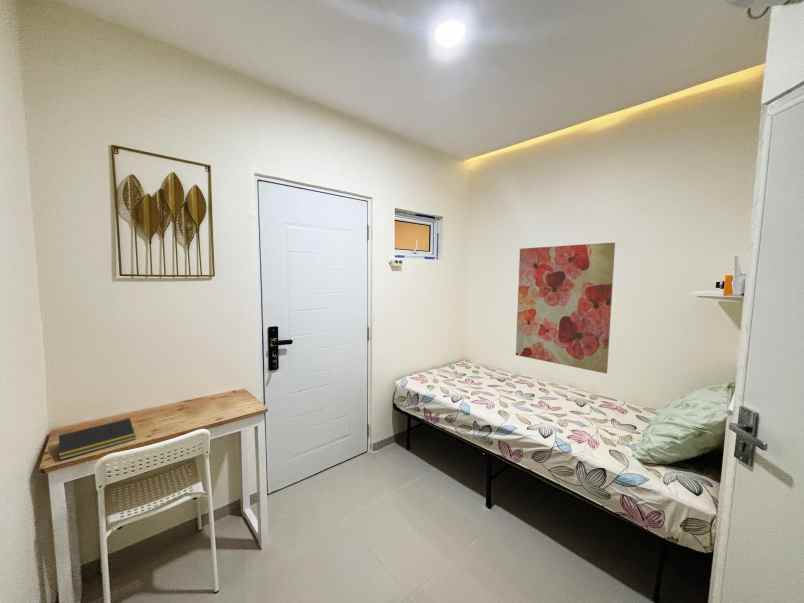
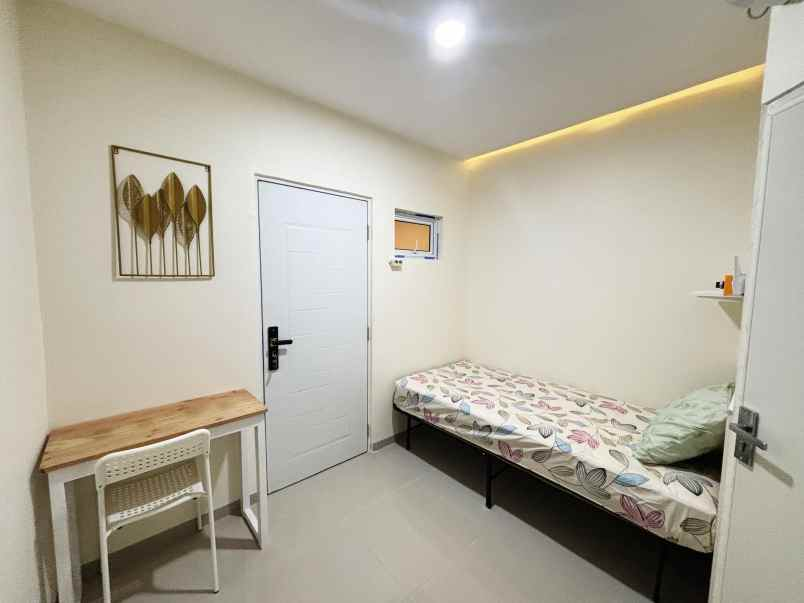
- notepad (98, 437)
- wall art (559, 305)
